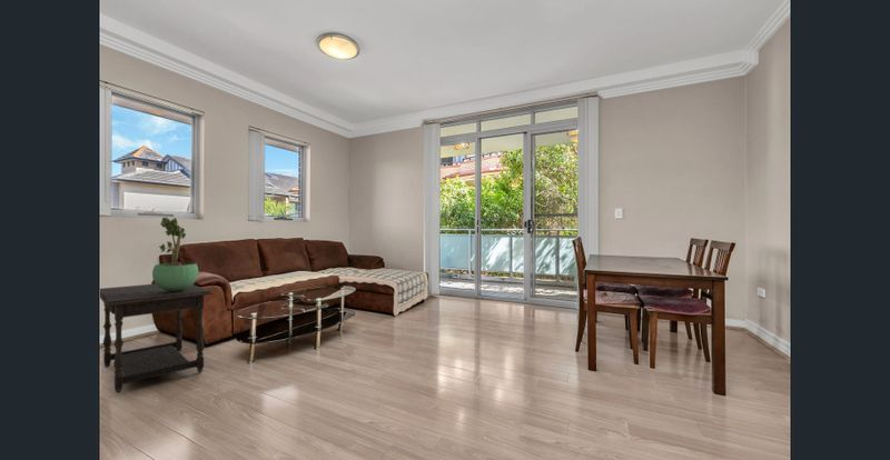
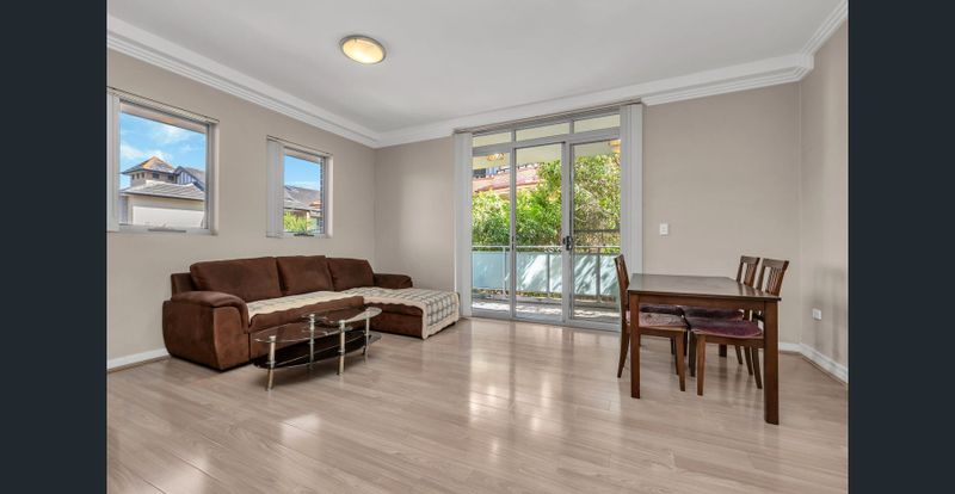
- potted plant (176, 253)
- side table (149, 313)
